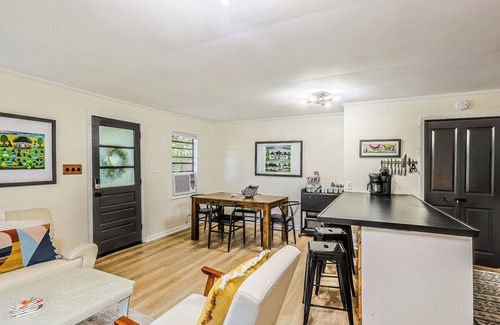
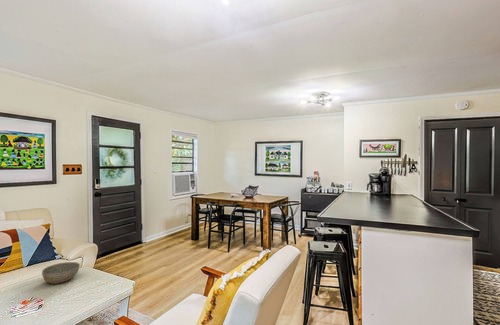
+ bowl (61, 273)
